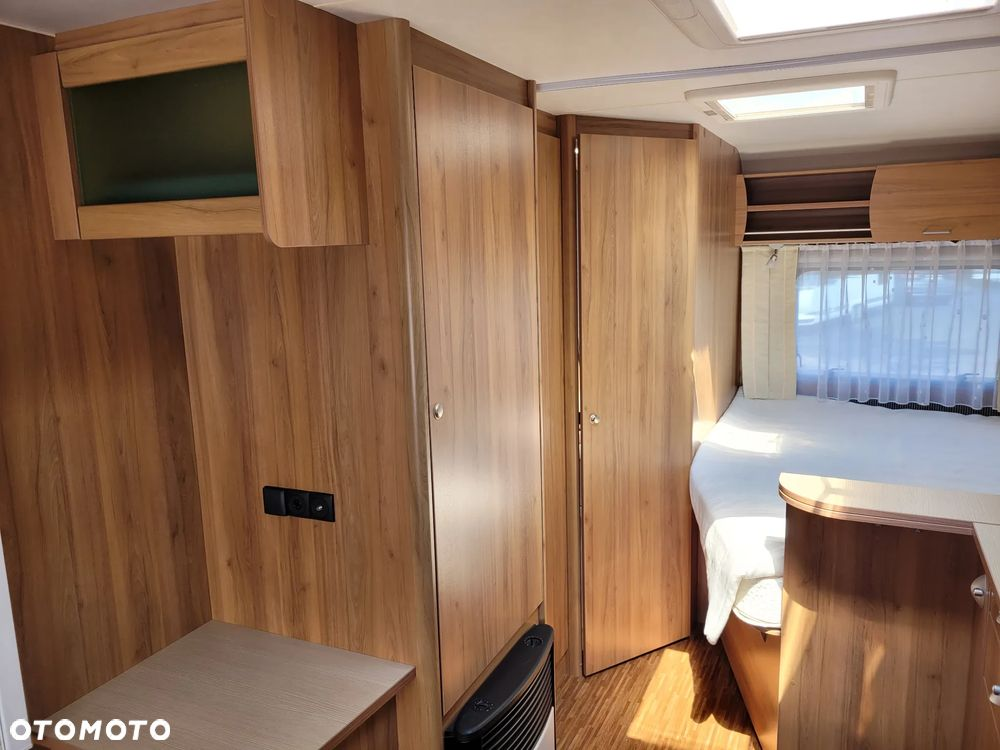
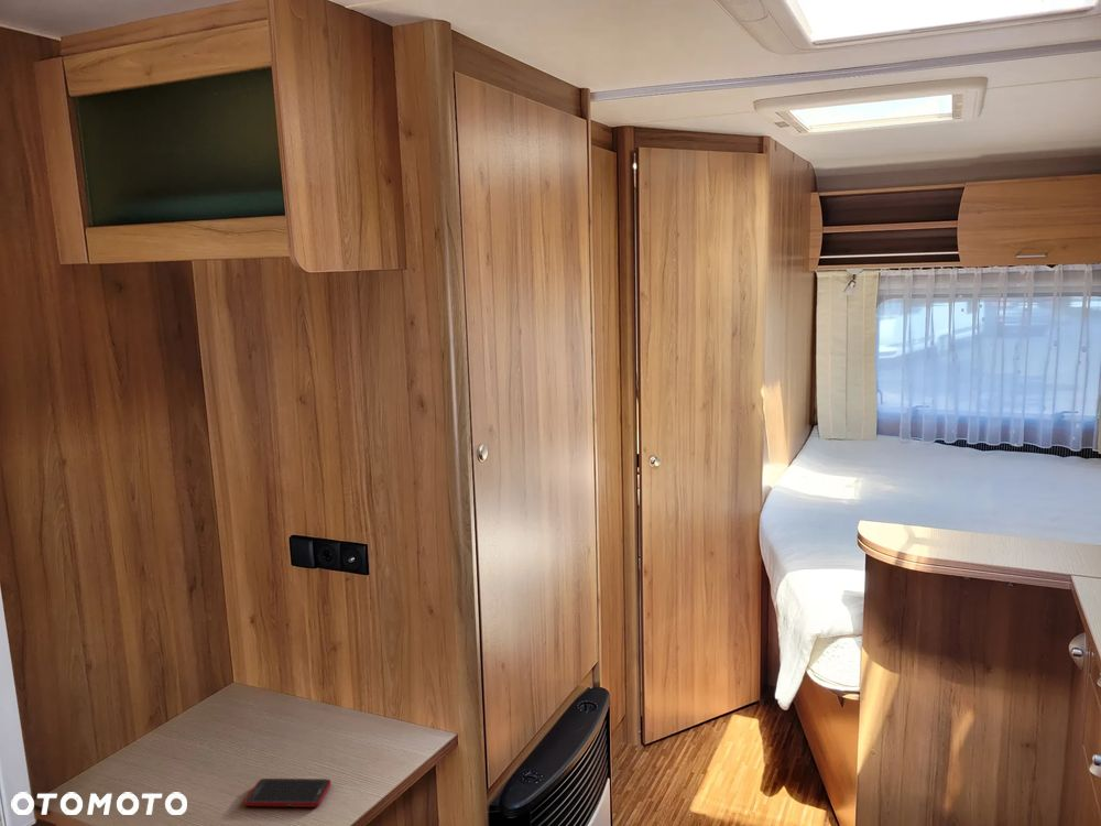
+ cell phone (288, 792)
